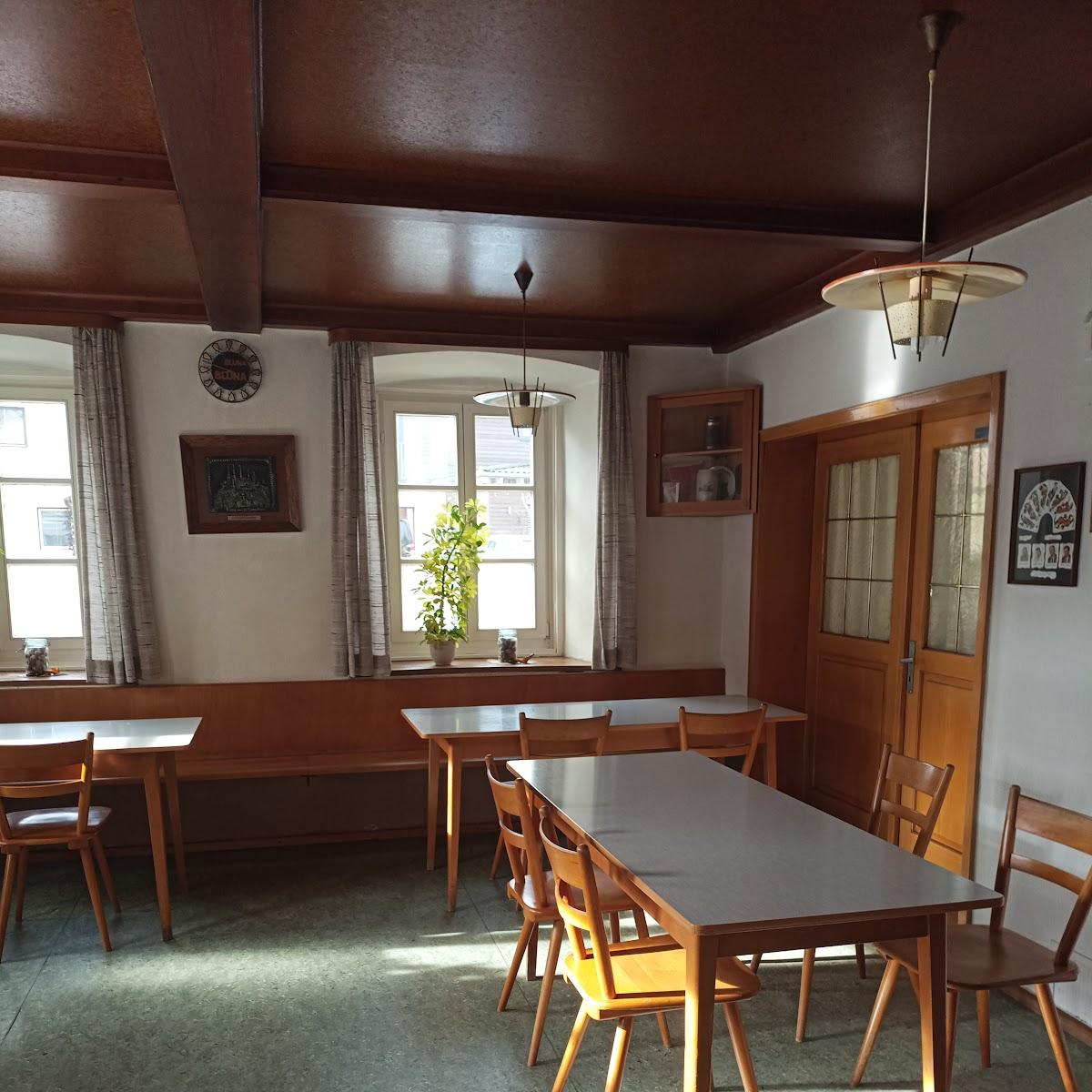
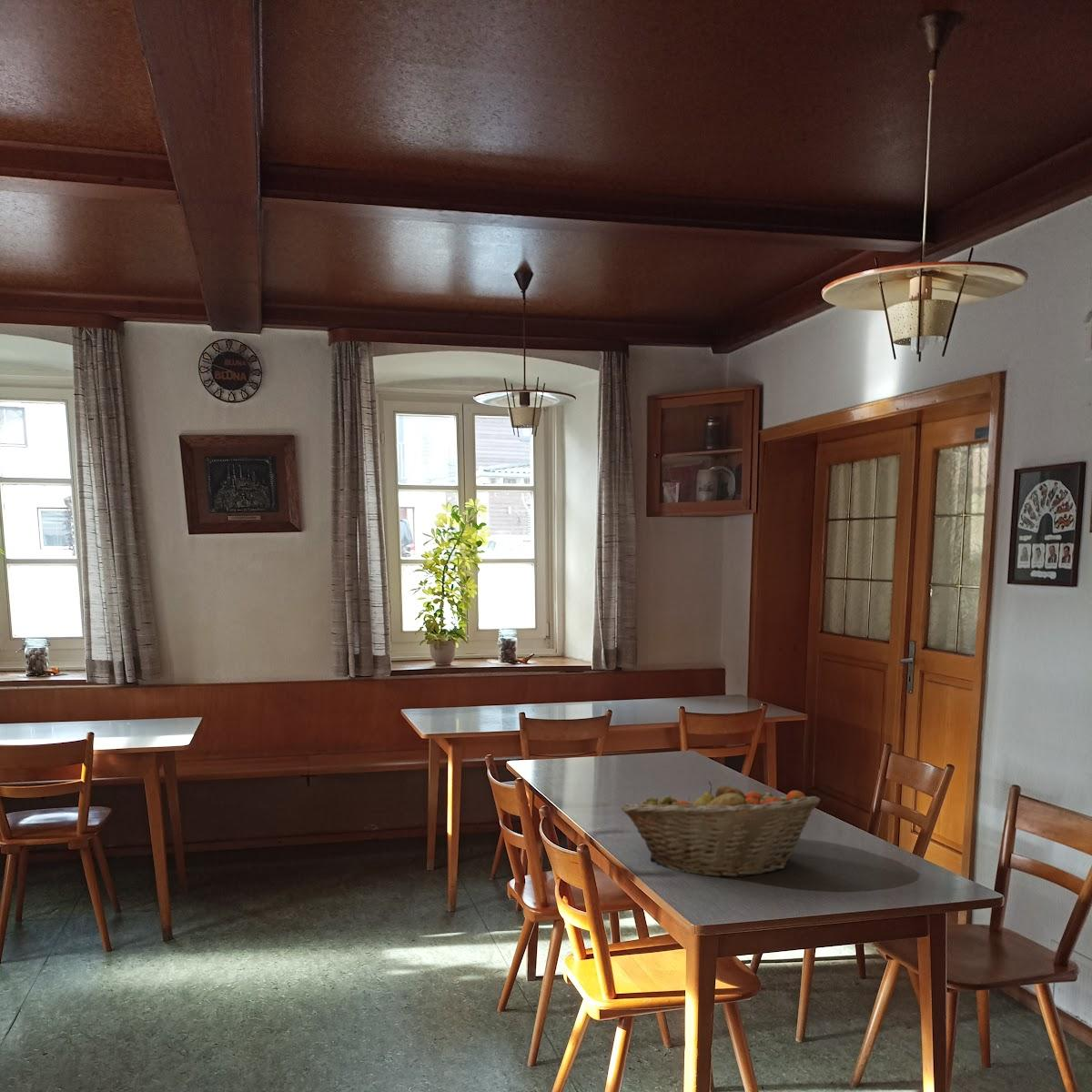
+ fruit basket (720, 819)
